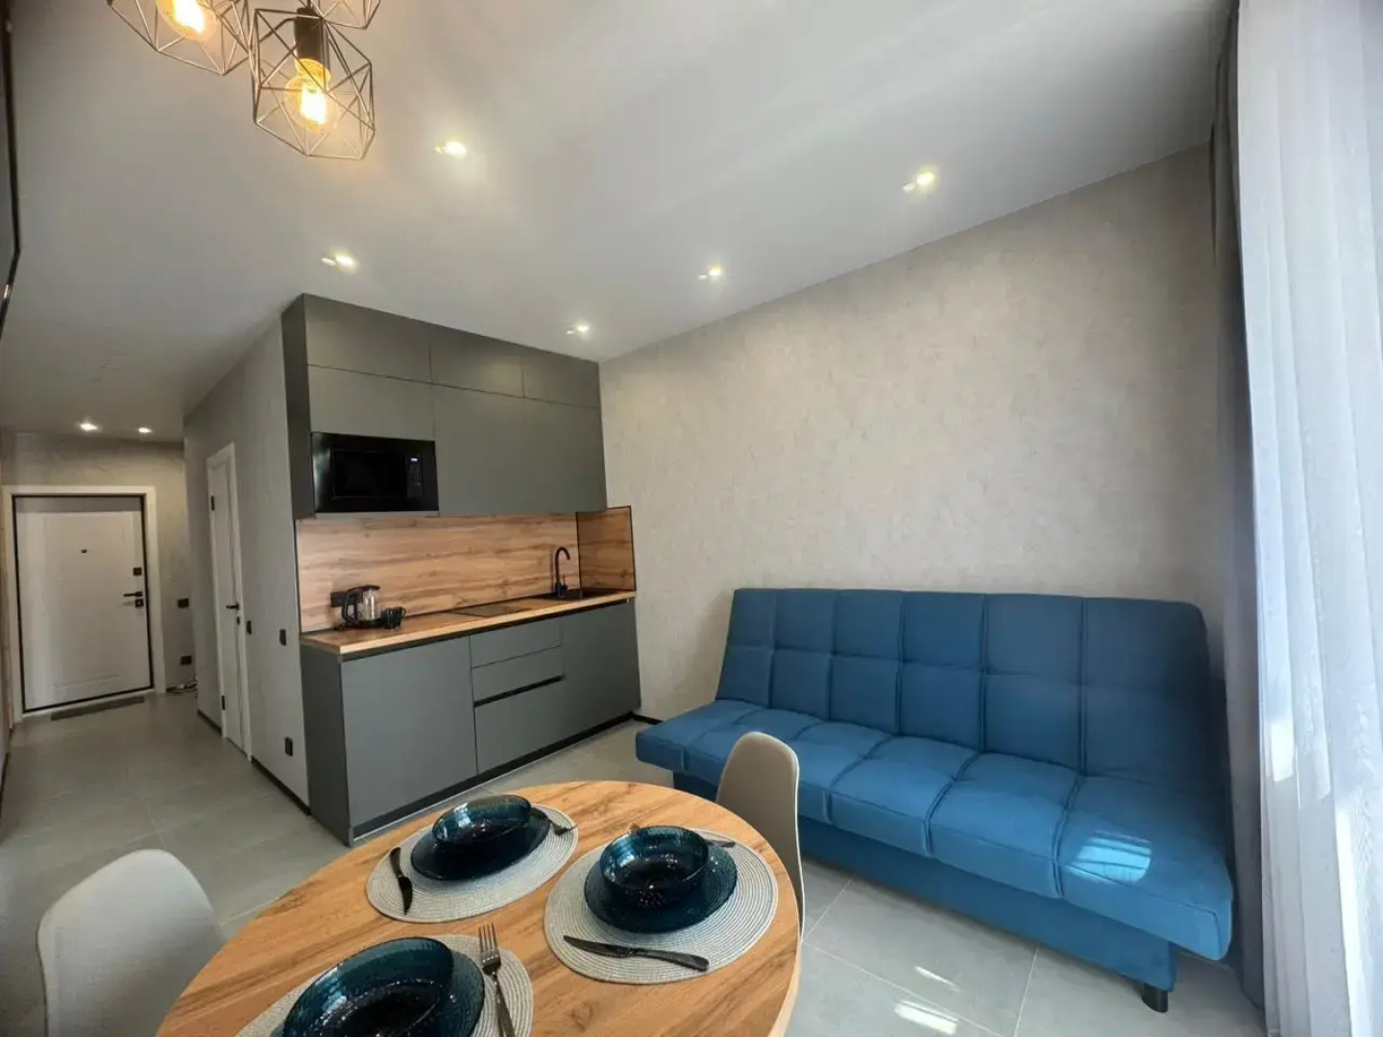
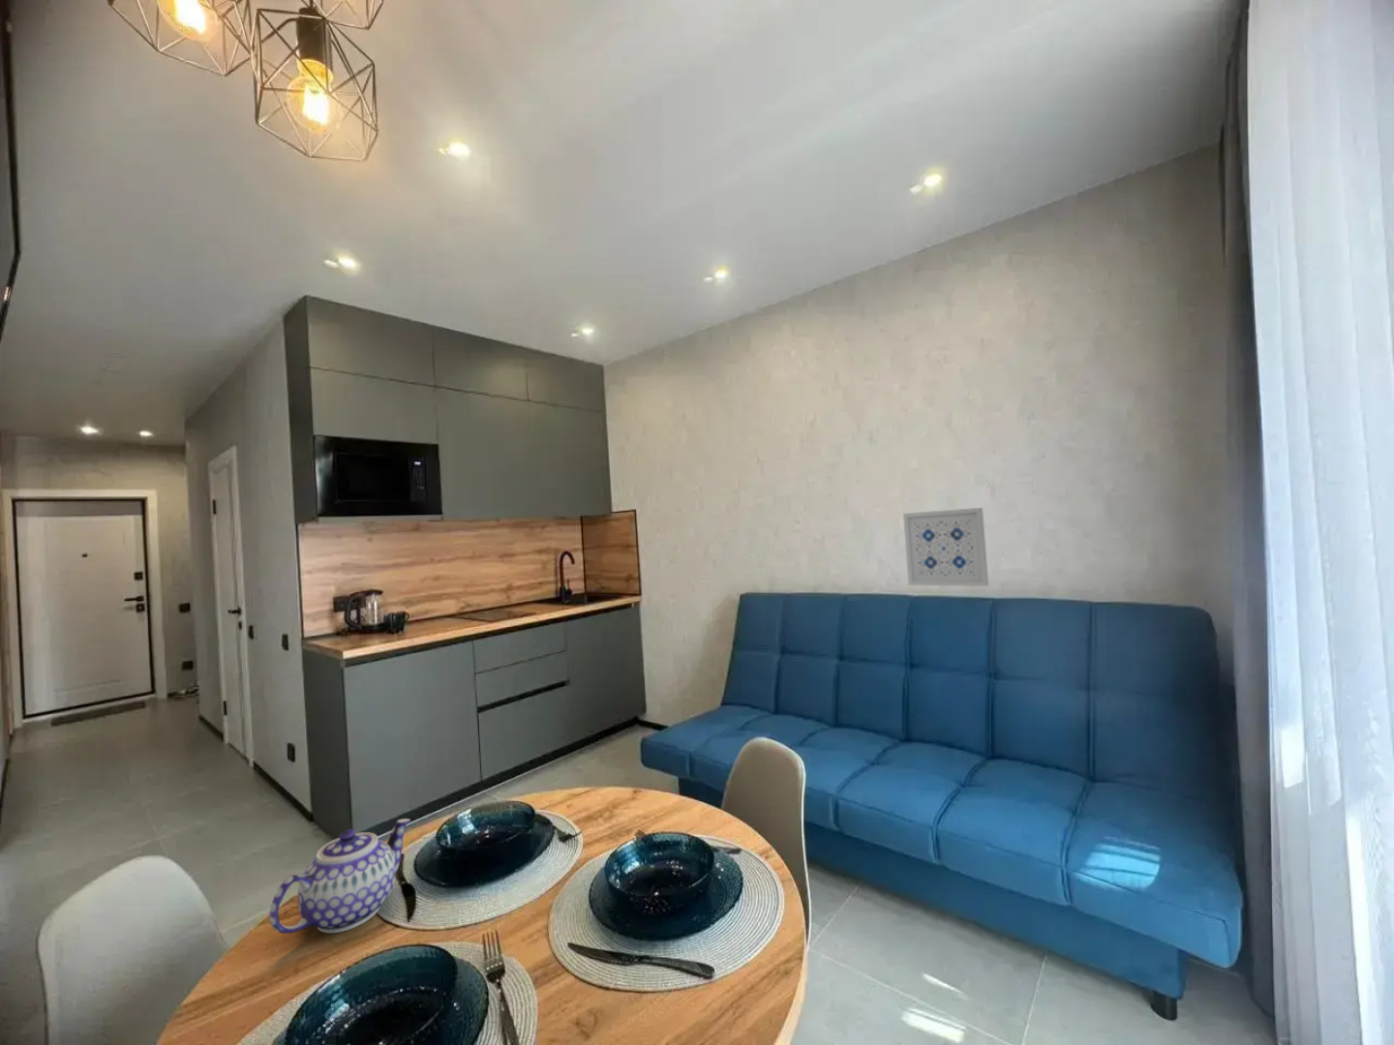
+ wall art (944, 548)
+ teapot (349, 872)
